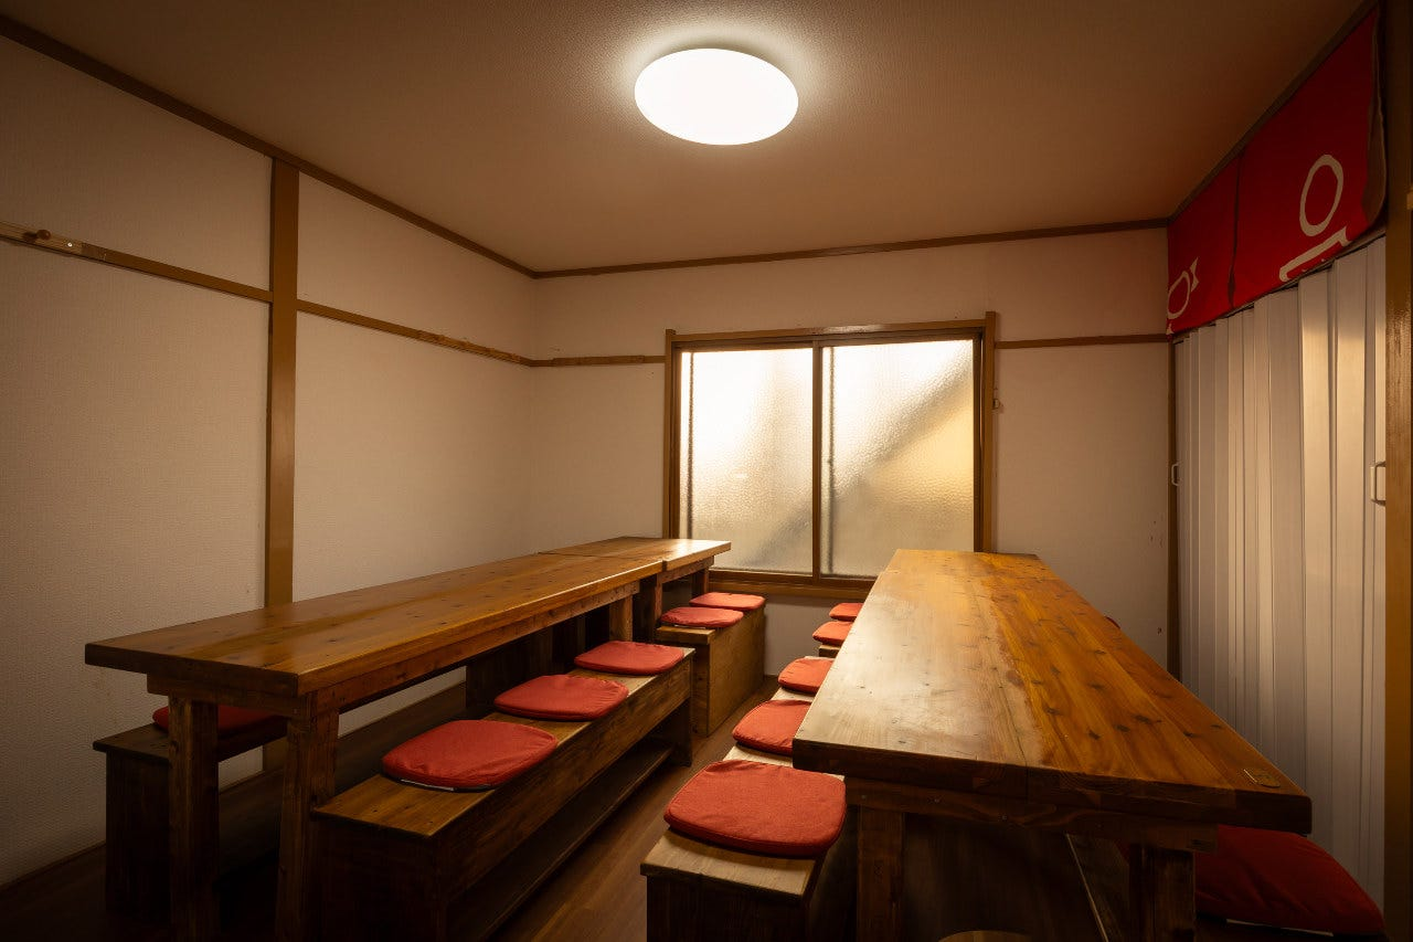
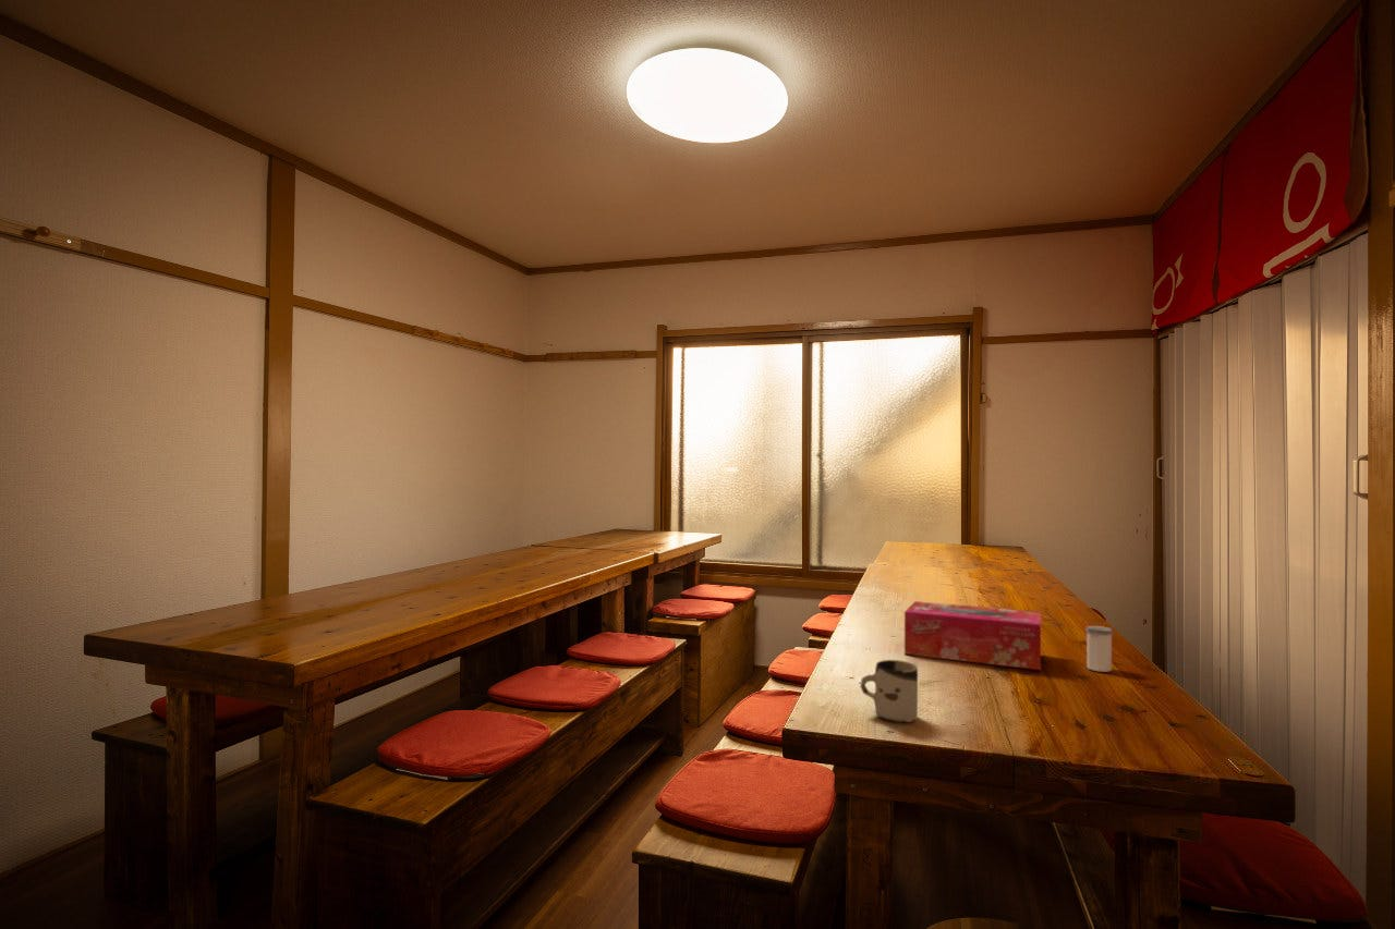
+ tissue box (972, 633)
+ salt shaker (1099, 648)
+ cup (888, 689)
